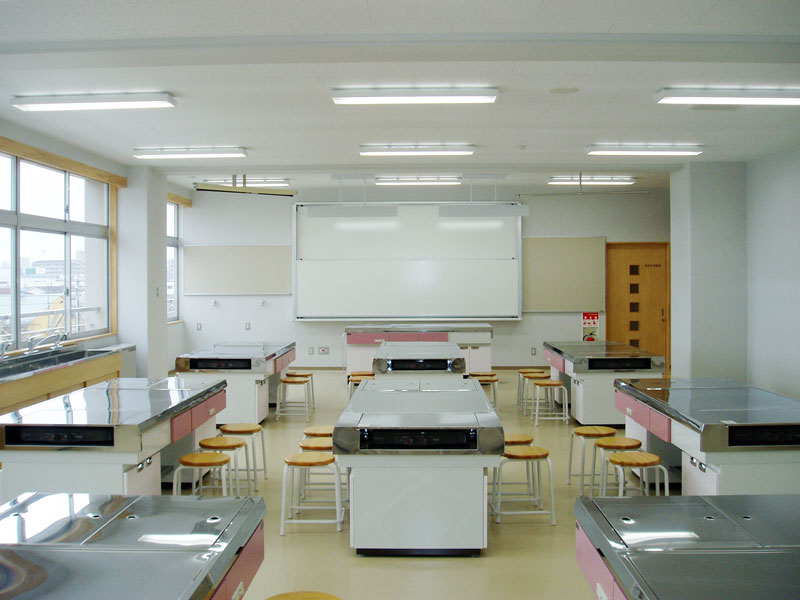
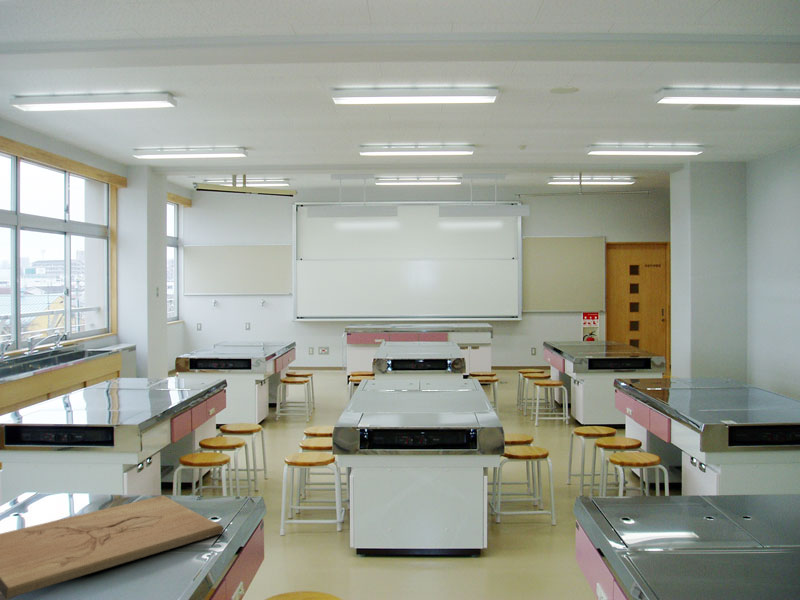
+ cutting board (100, 536)
